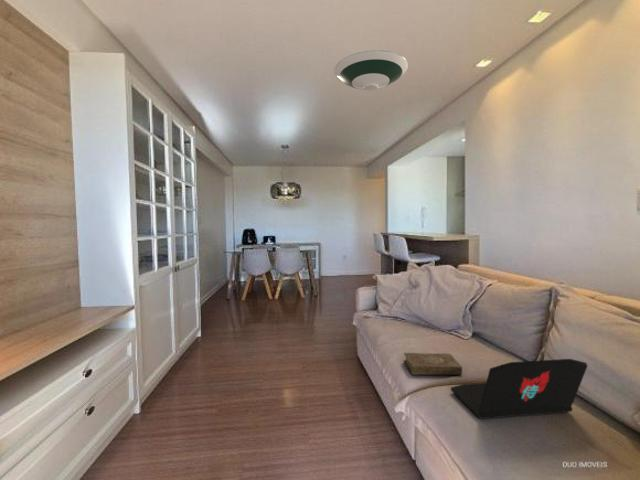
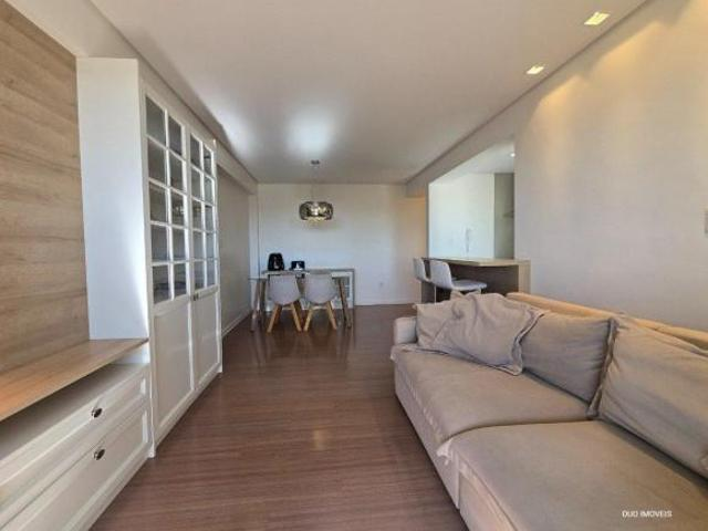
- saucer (370, 79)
- book (431, 363)
- laptop (512, 375)
